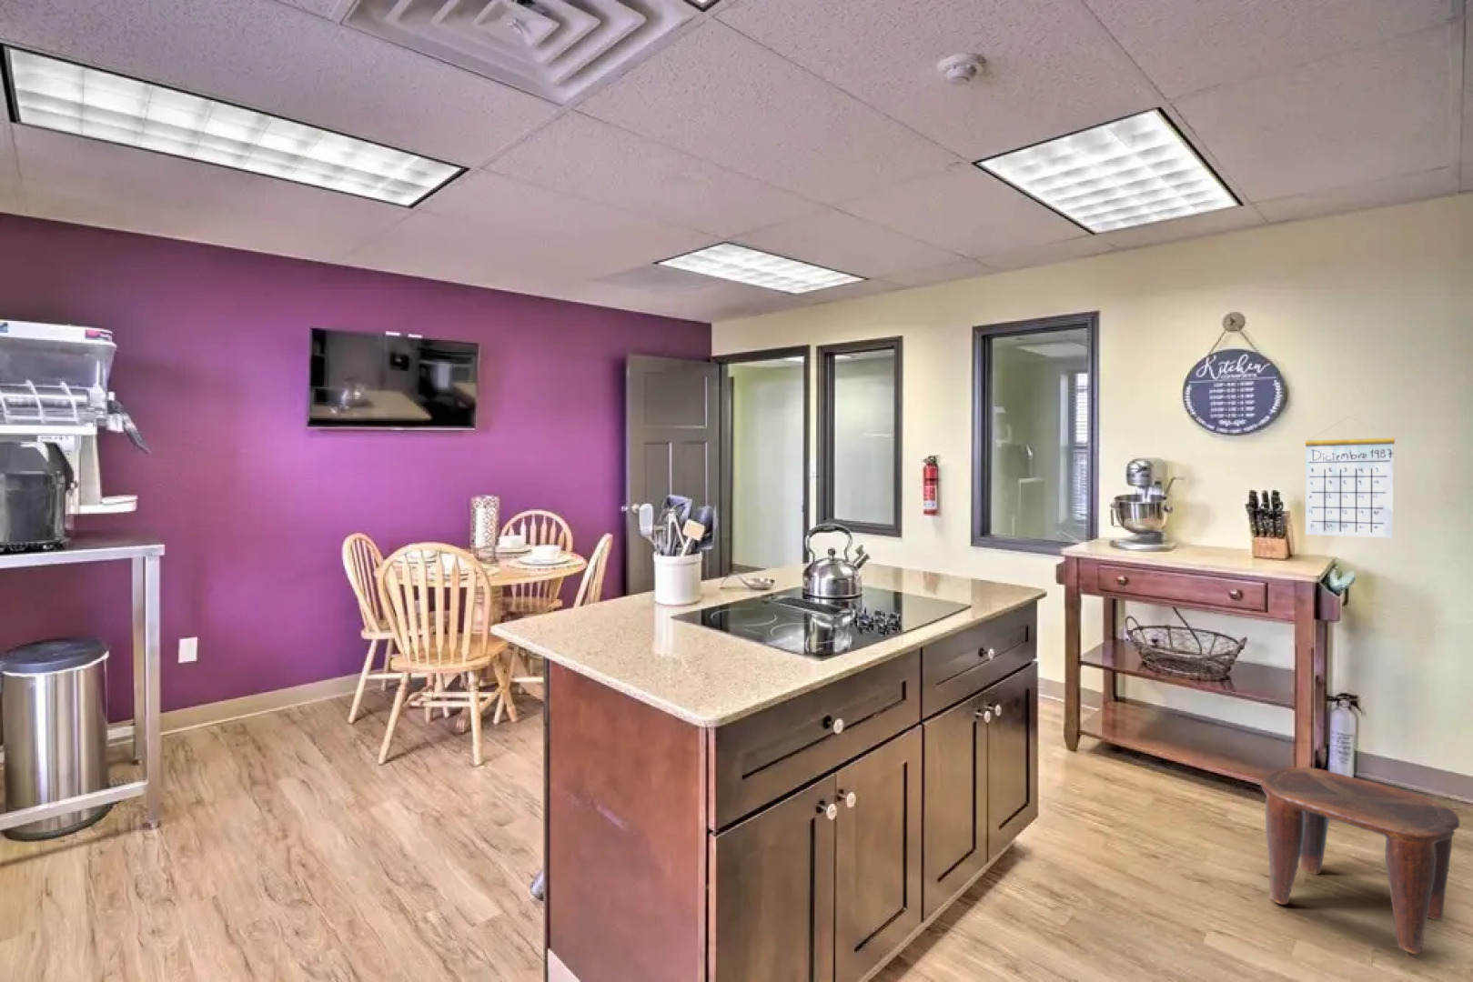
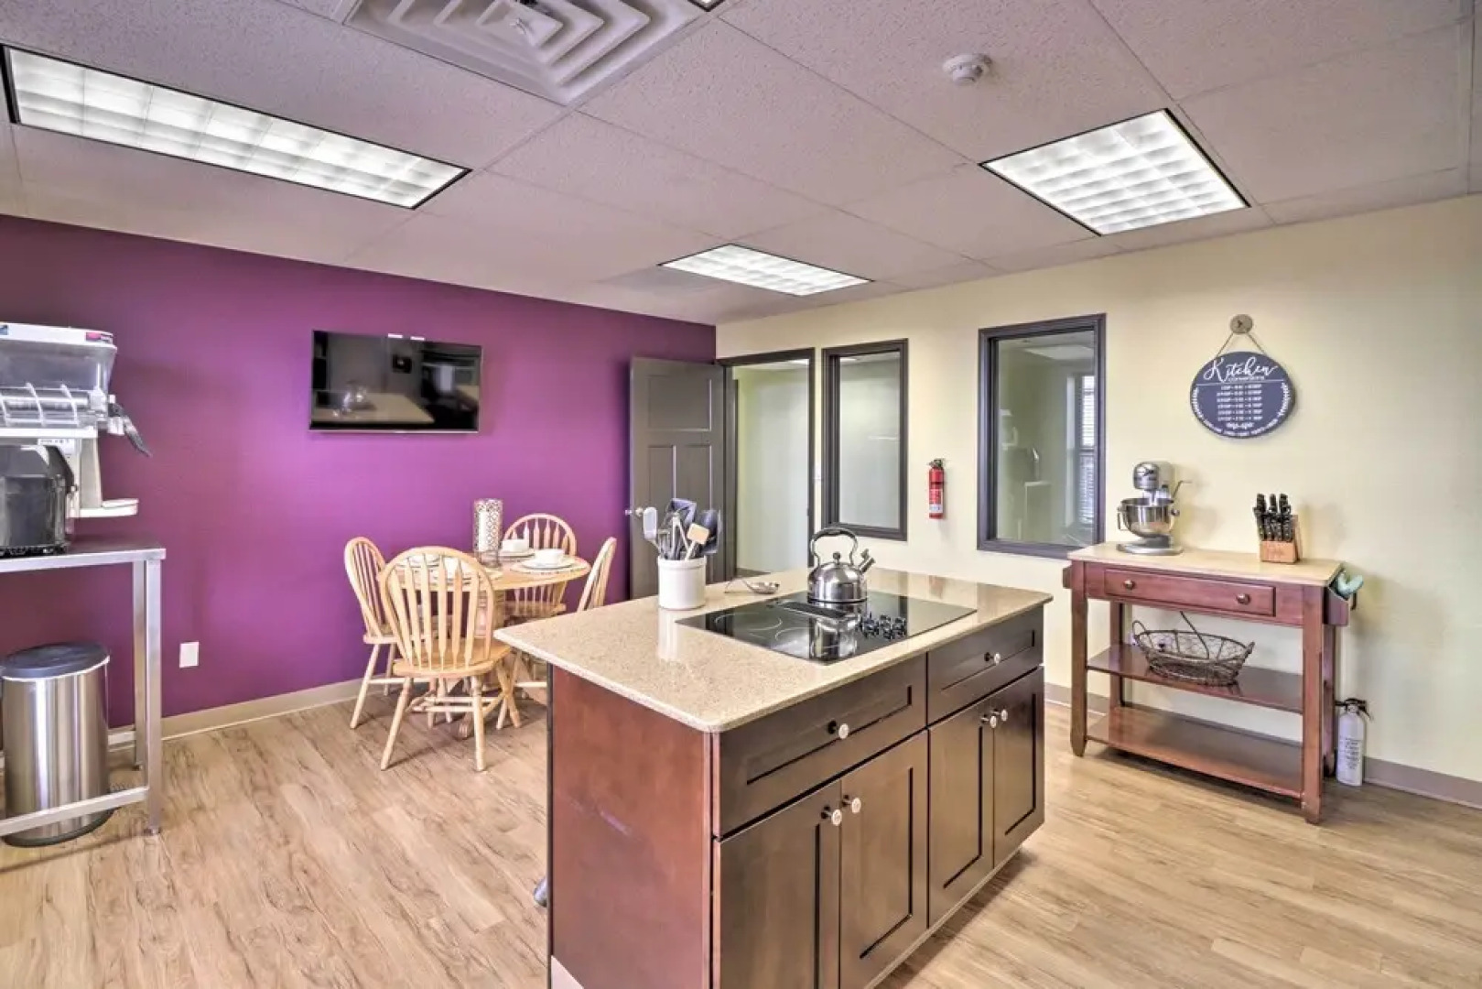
- stool (1361, 829)
- calendar (1348, 476)
